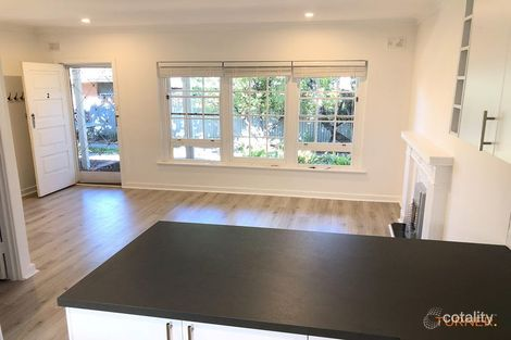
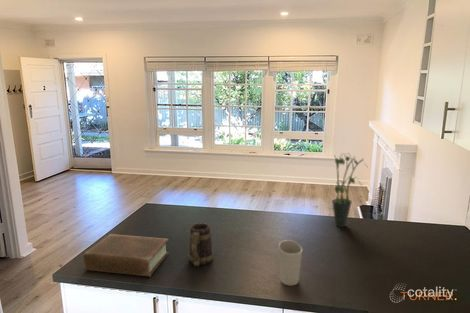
+ mug (199, 245)
+ potted plant (346, 190)
+ book (127, 254)
+ cup (290, 263)
